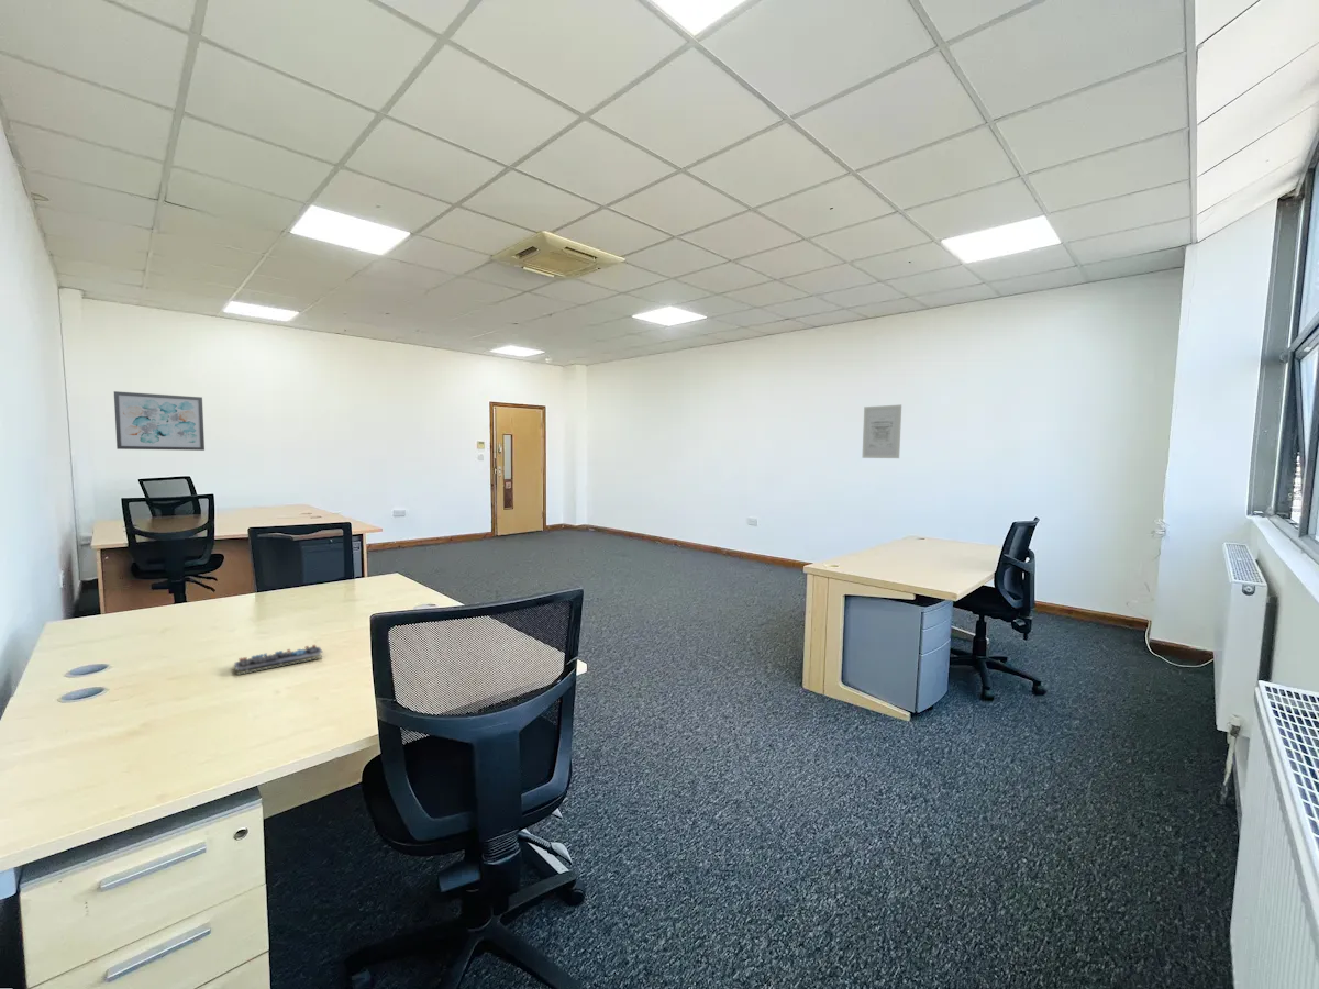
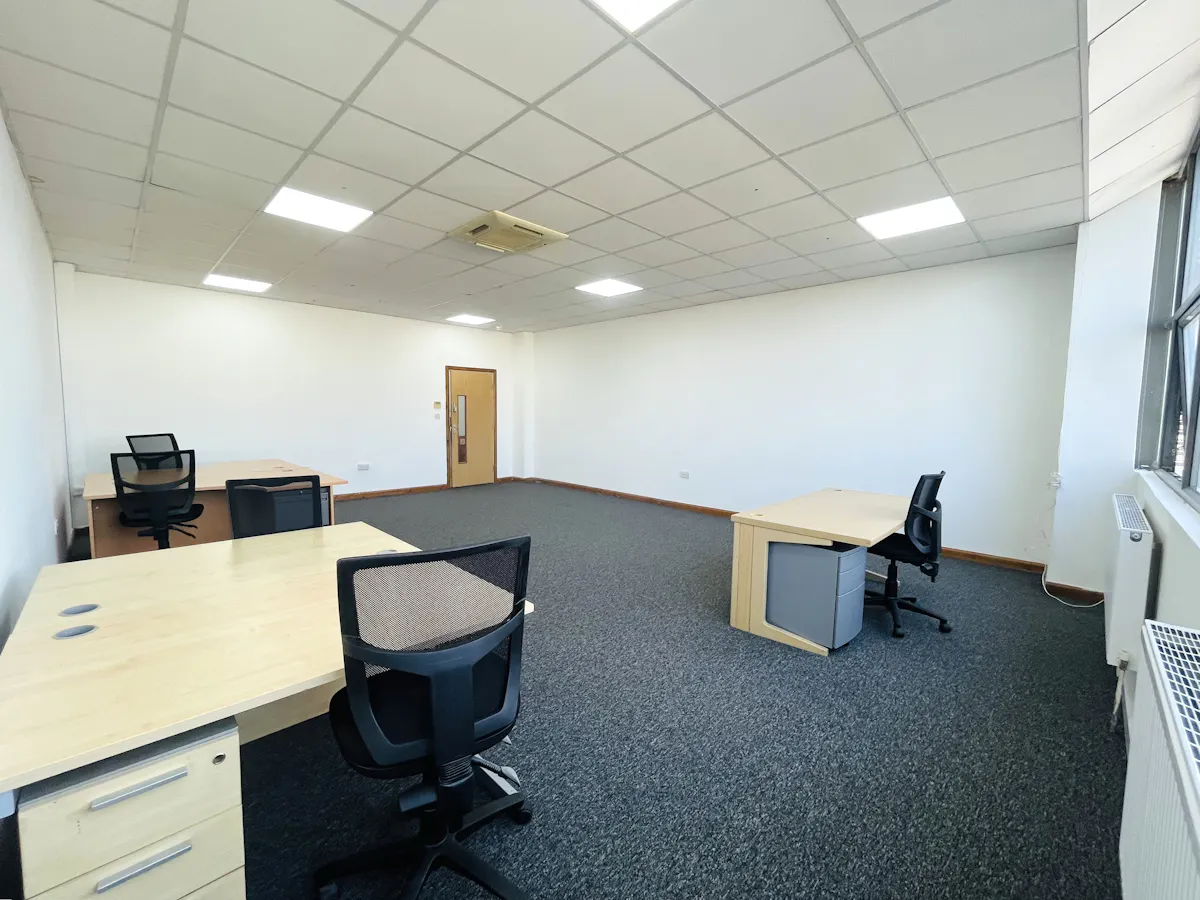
- wall art (160, 422)
- keyboard (279, 656)
- wall art (880, 432)
